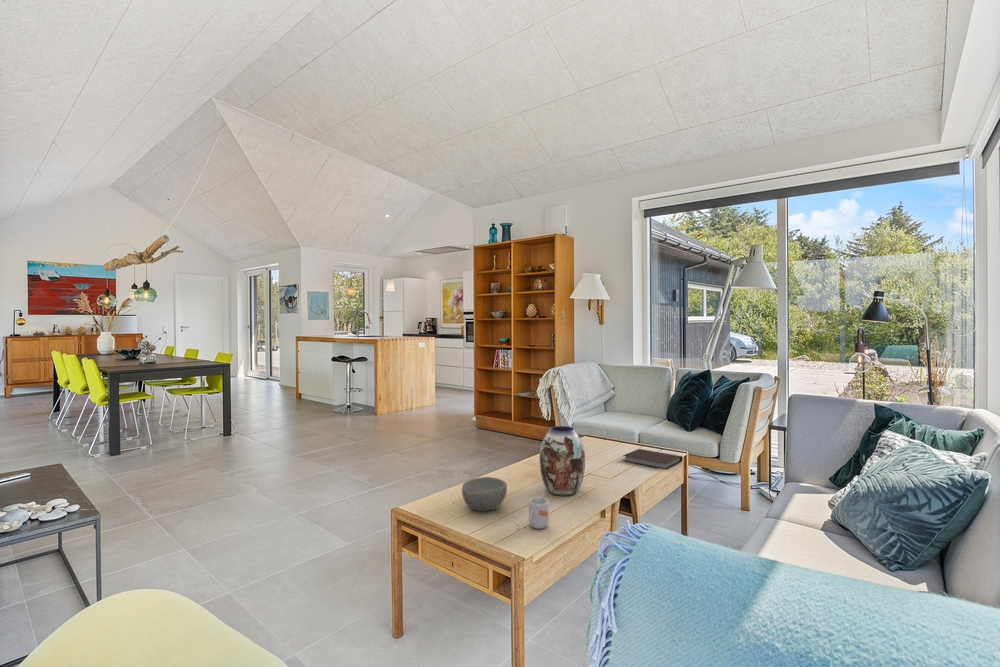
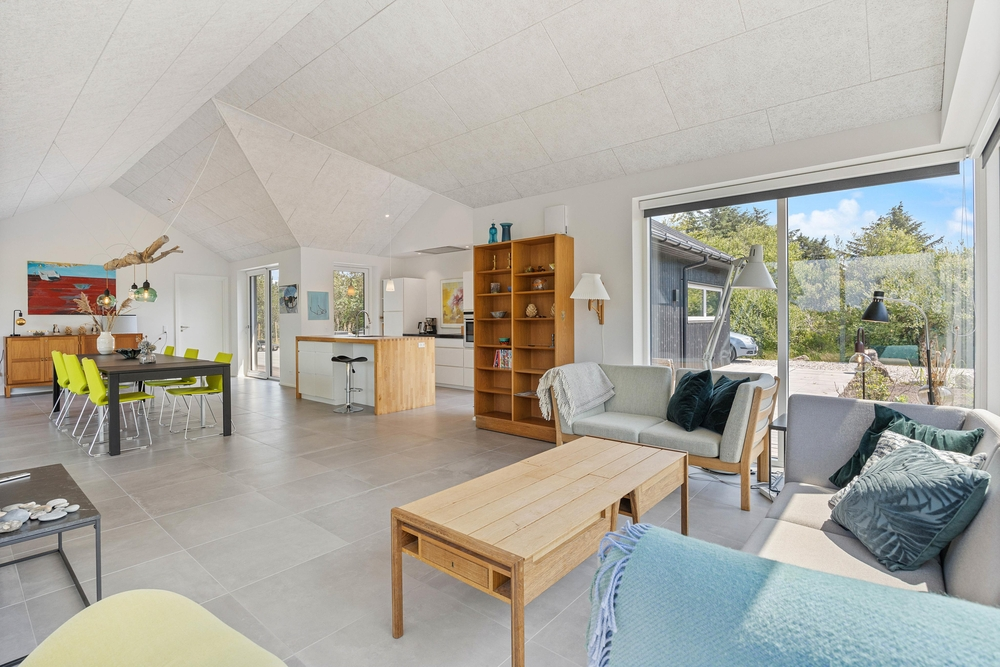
- vase (562, 459)
- notebook (652, 458)
- mug (537, 511)
- bowl (484, 495)
